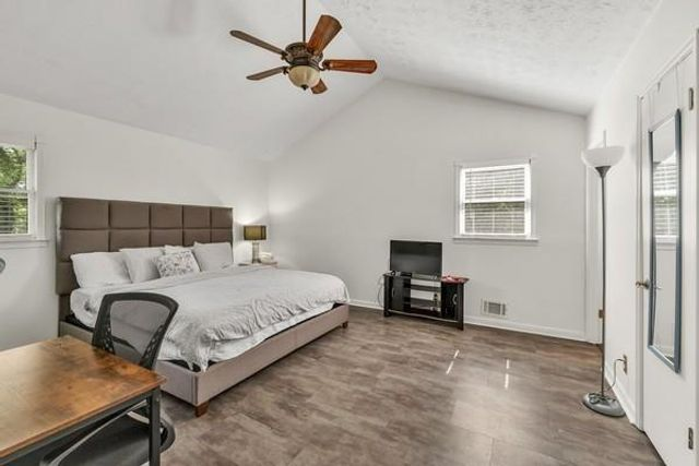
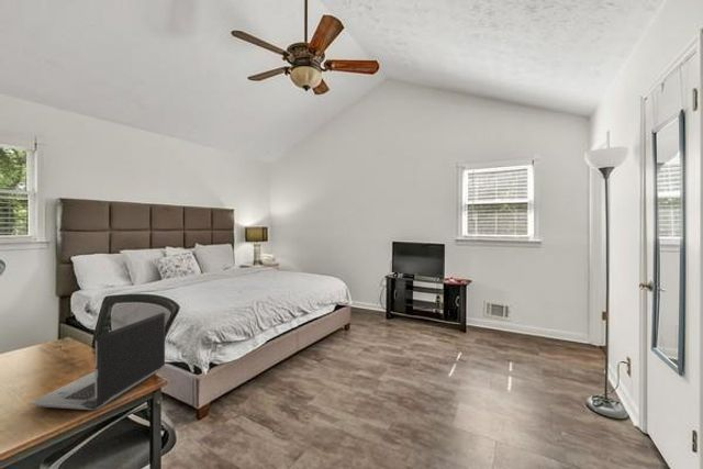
+ laptop computer (105, 354)
